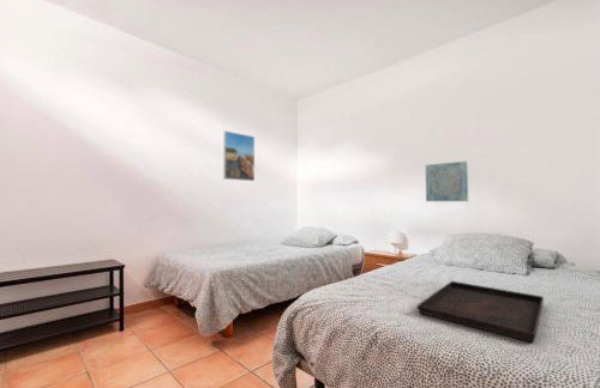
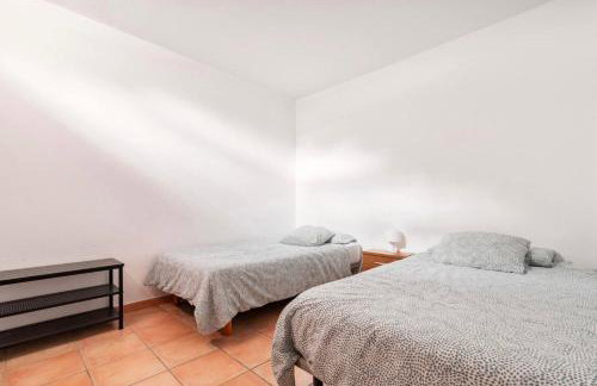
- serving tray (482, 304)
- wall art (445, 182)
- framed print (239, 157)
